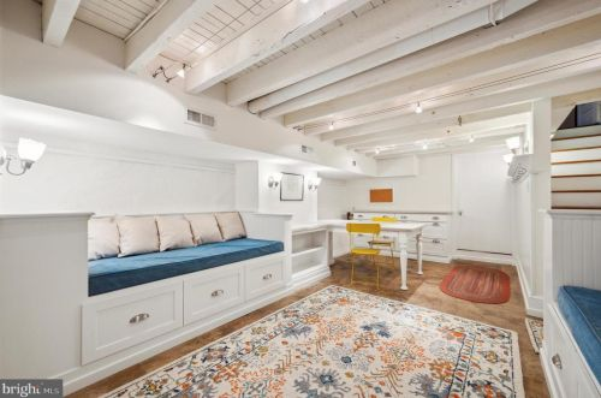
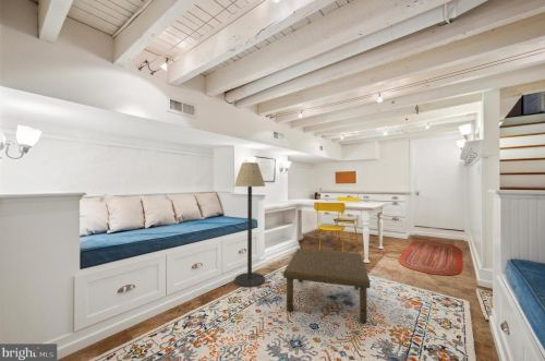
+ coffee table (326, 279)
+ floor lamp (250, 221)
